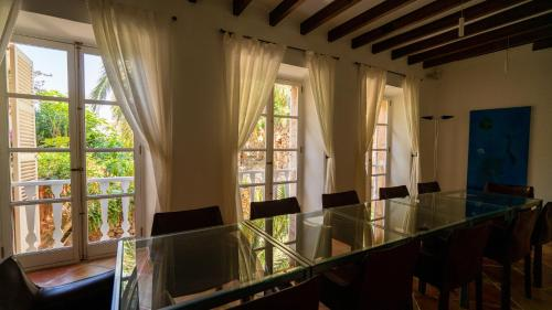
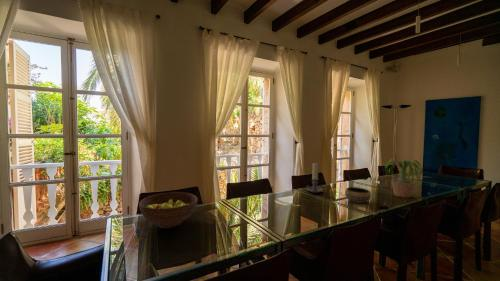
+ potted plant (408, 177)
+ fruit bowl (169, 212)
+ bowl (357, 195)
+ candle holder (313, 177)
